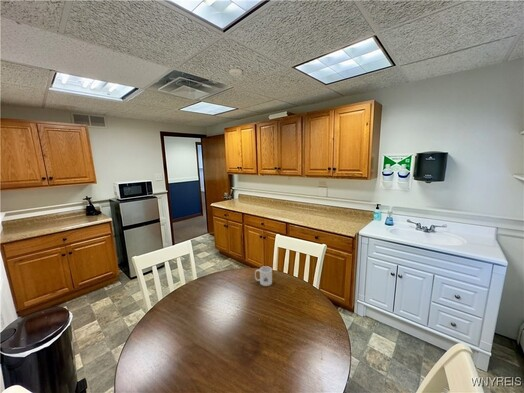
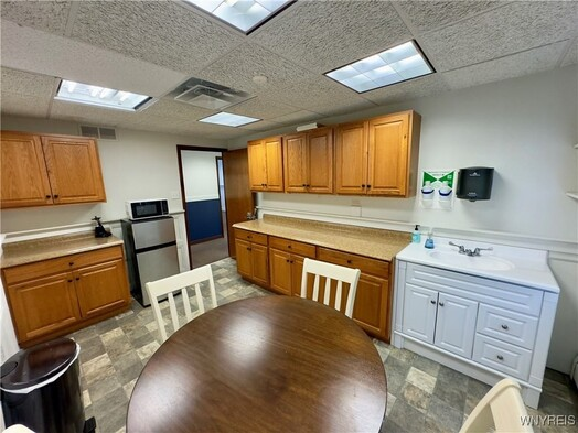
- mug (263, 275)
